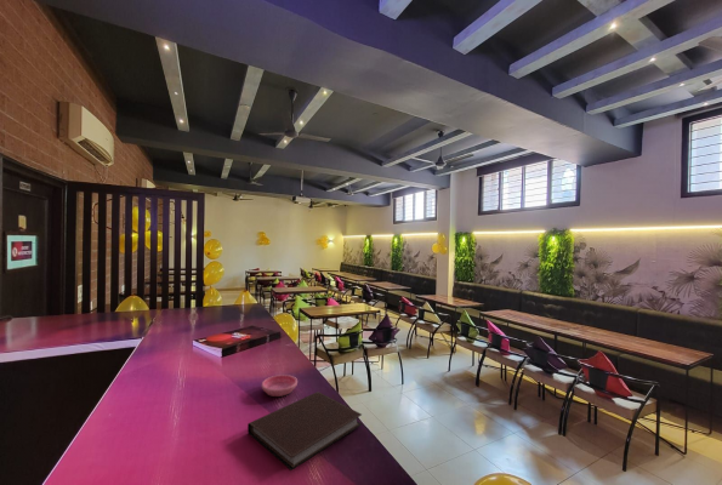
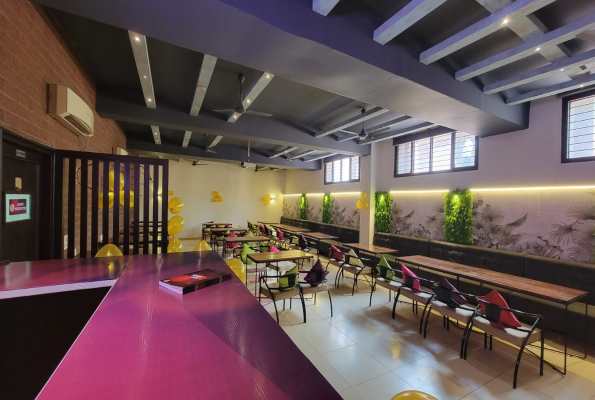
- notebook (306, 423)
- saucer (279, 386)
